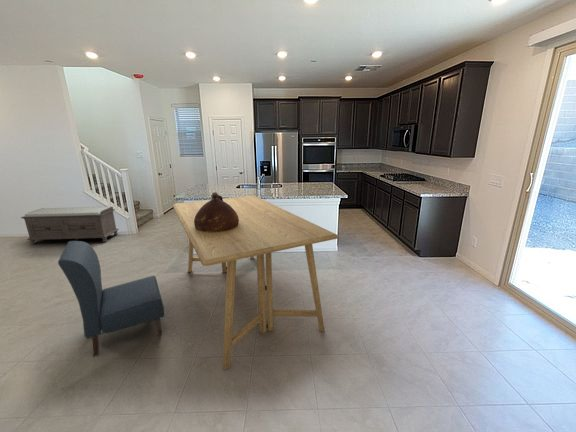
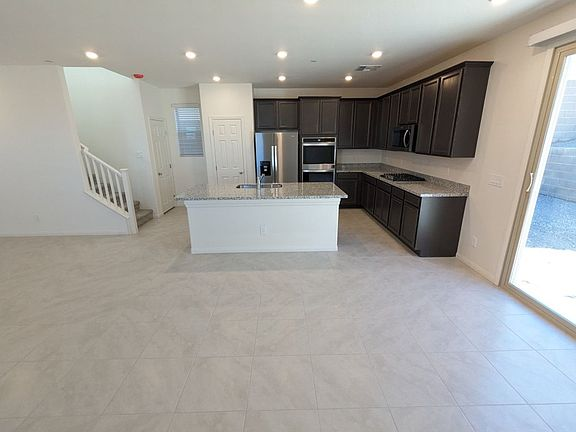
- bench (73, 225)
- chair (119, 288)
- ceramic jug (216, 209)
- dining table (241, 257)
